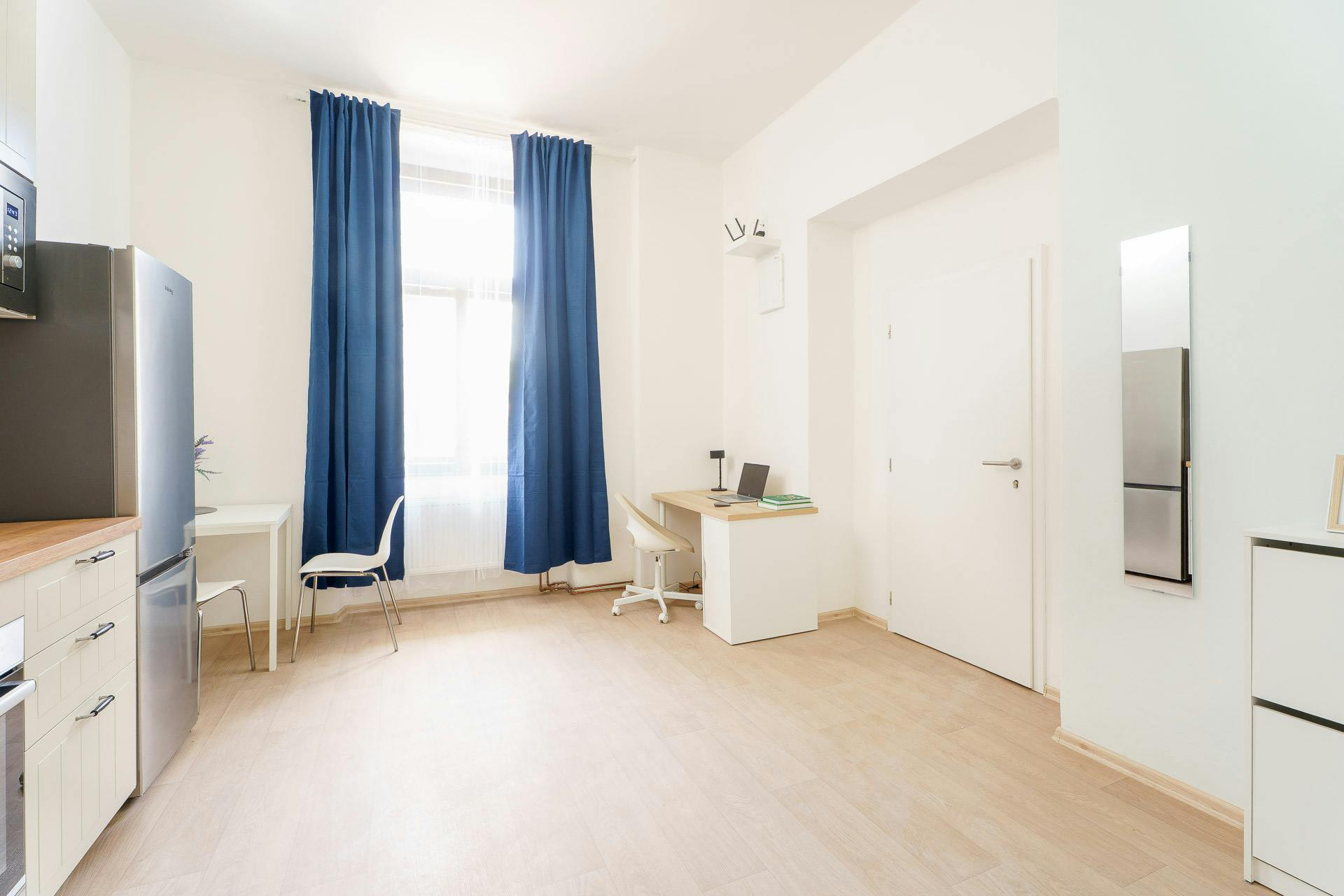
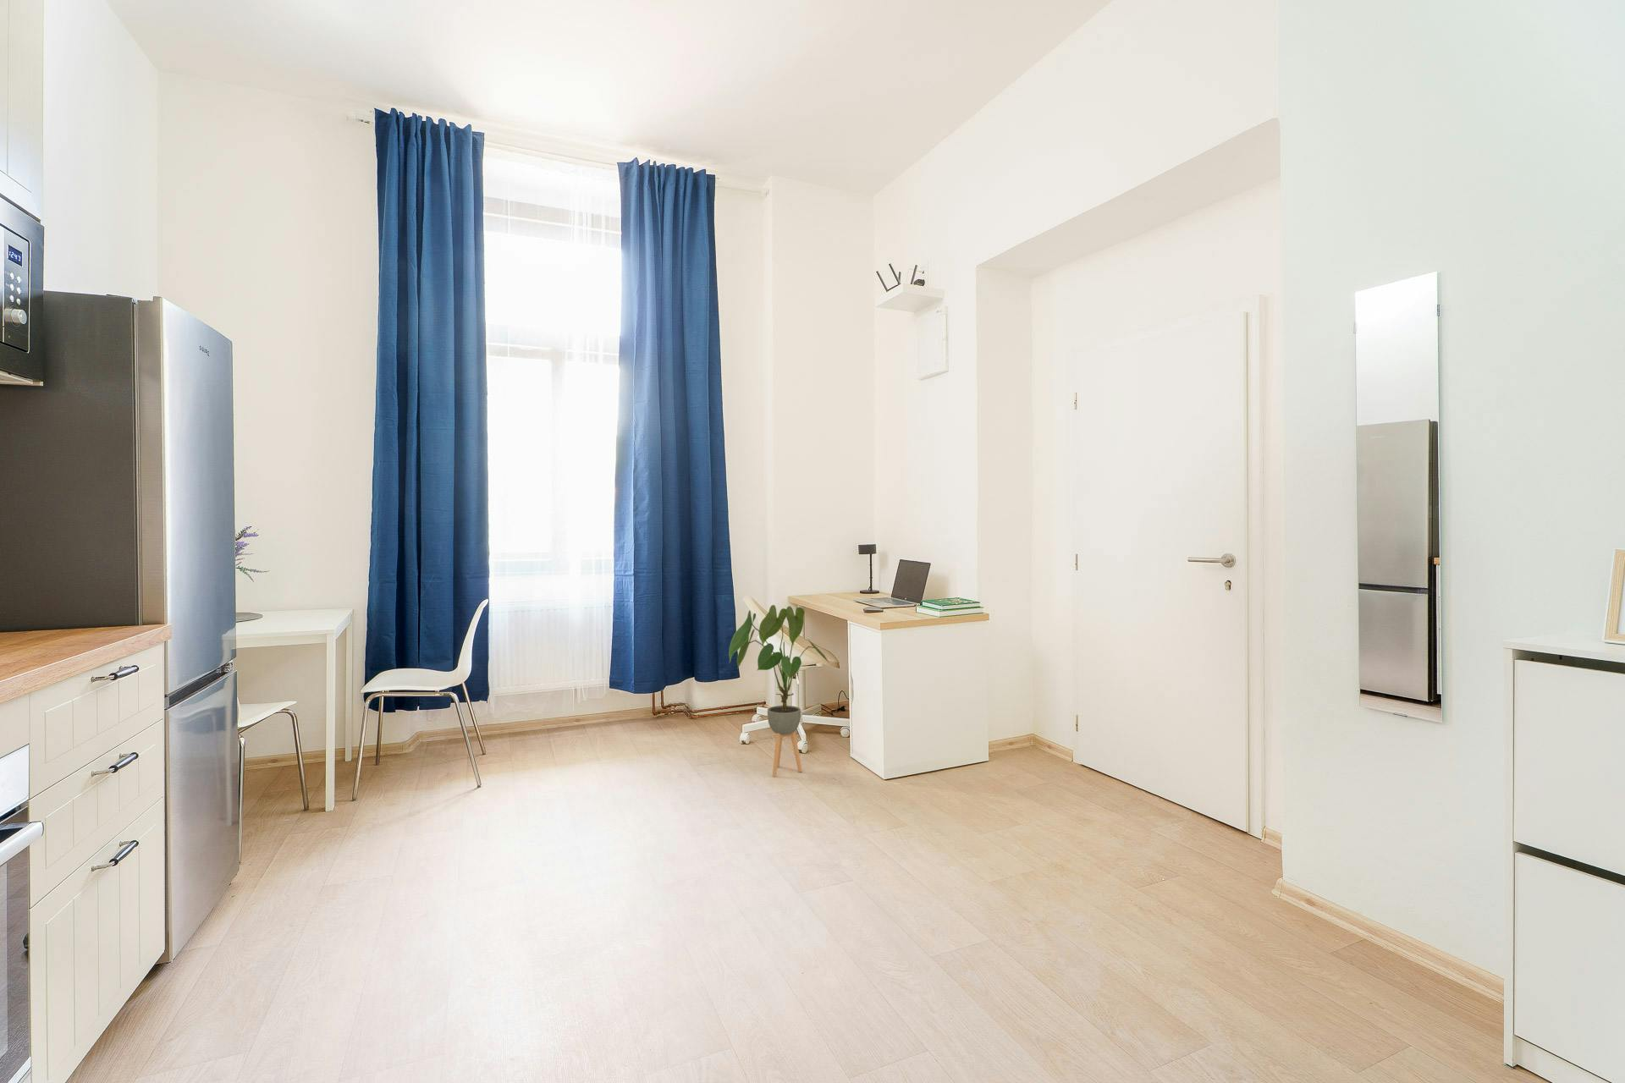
+ house plant (777, 687)
